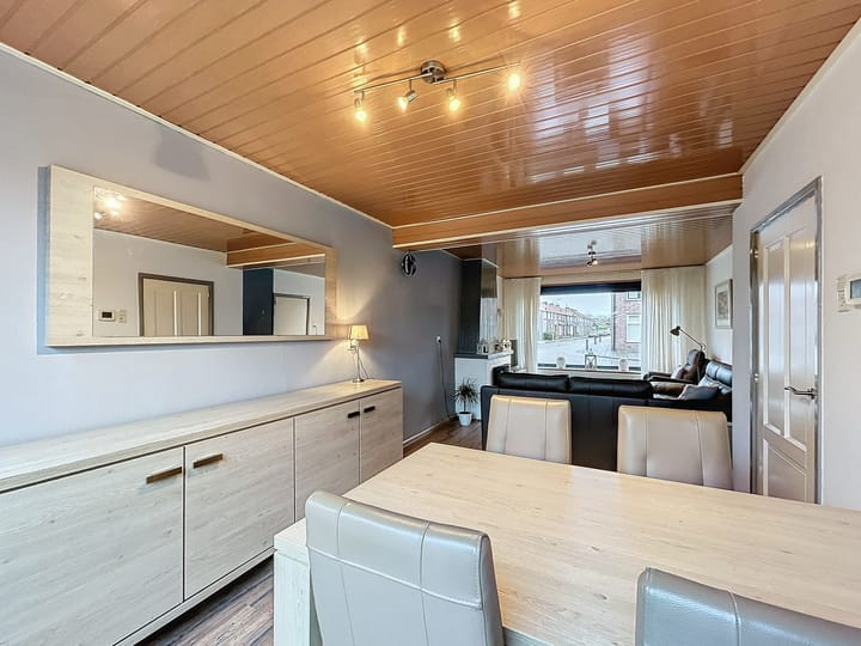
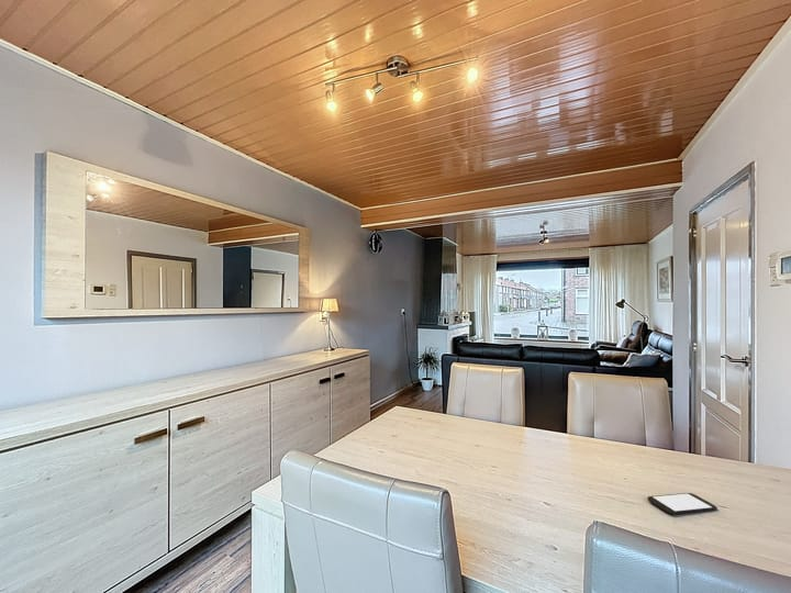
+ smartphone (681, 503)
